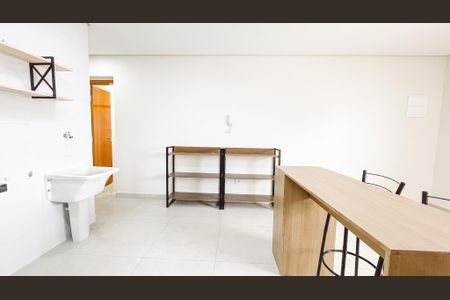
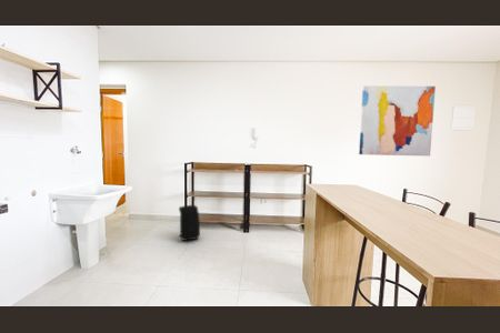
+ backpack (189, 221)
+ wall art (396, 121)
